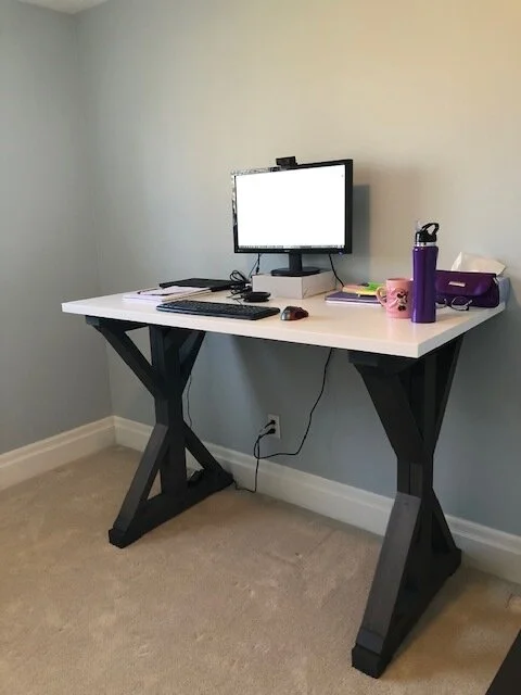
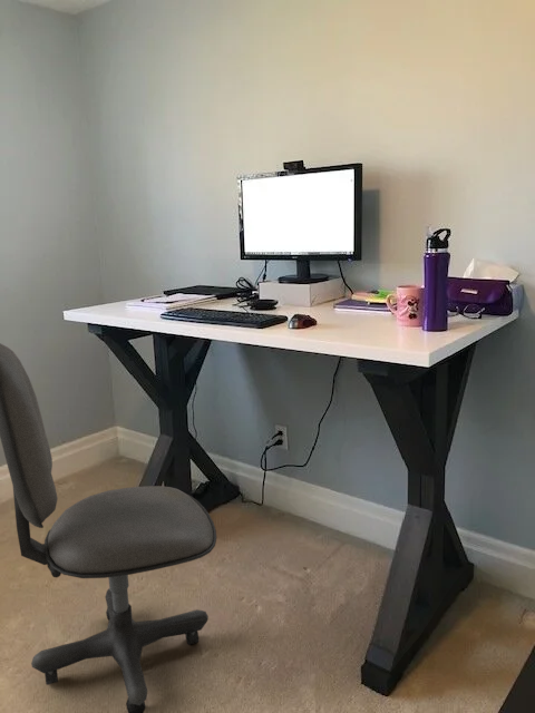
+ office chair (114, 507)
